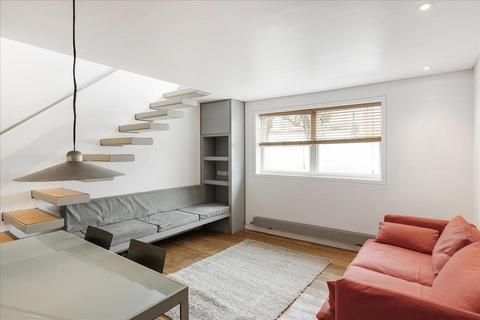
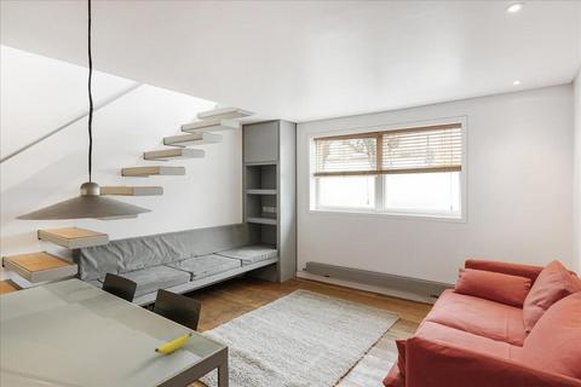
+ banana (172, 343)
